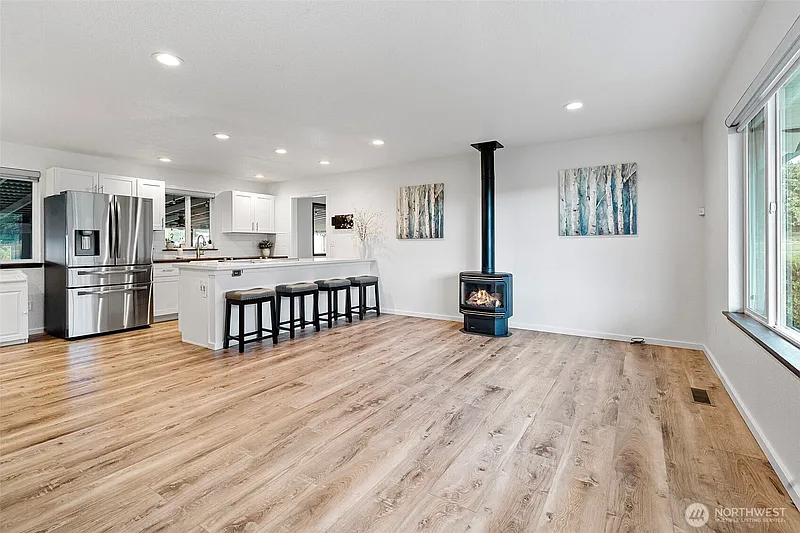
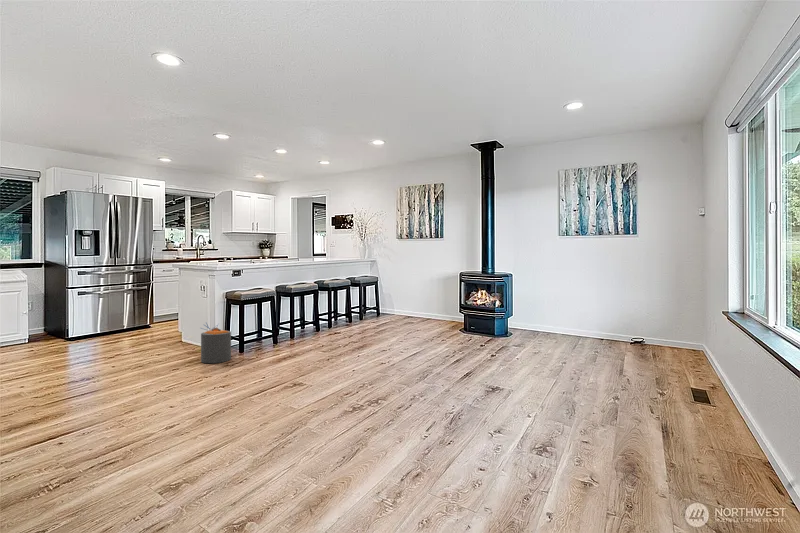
+ trash can (215, 340)
